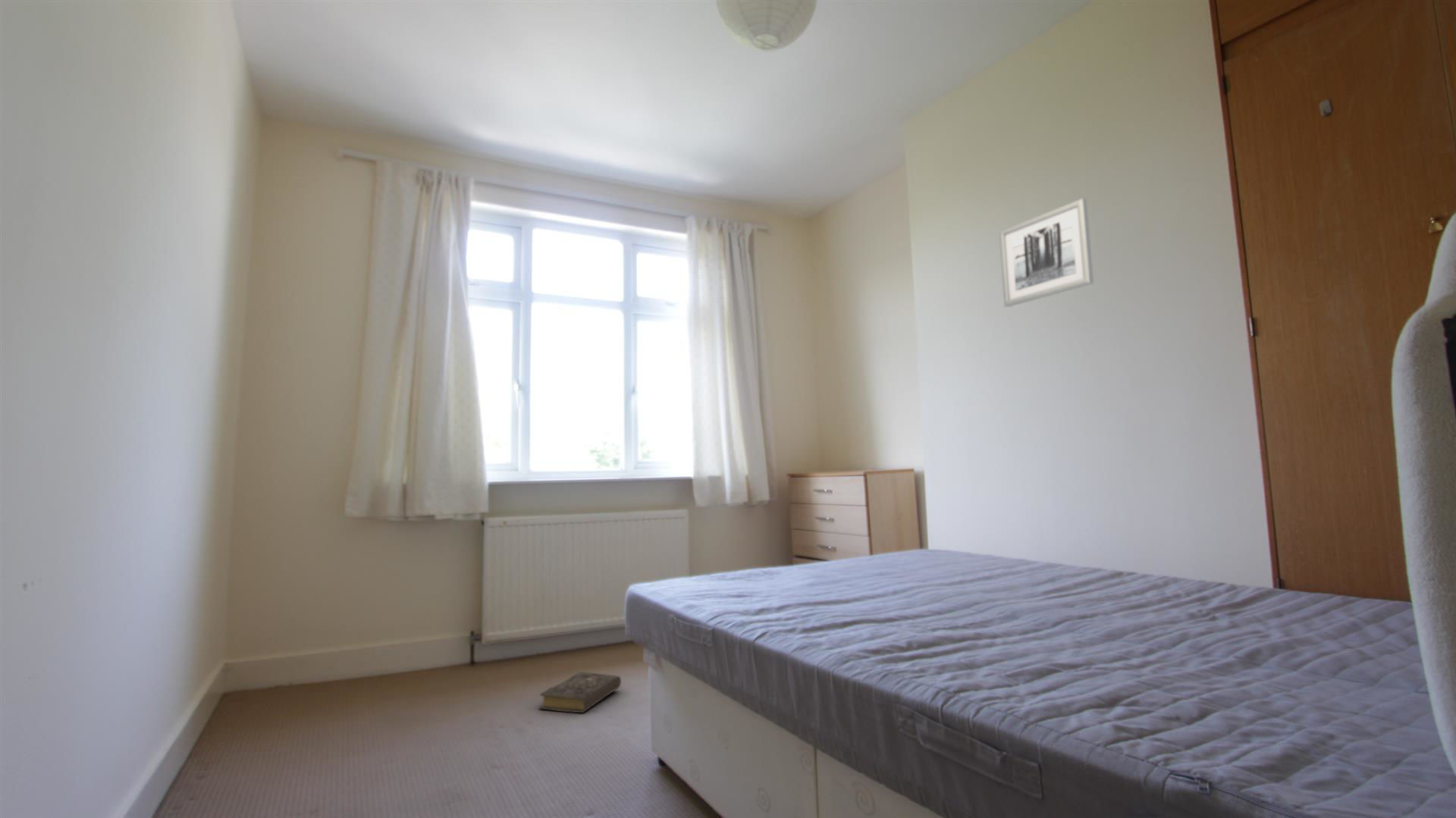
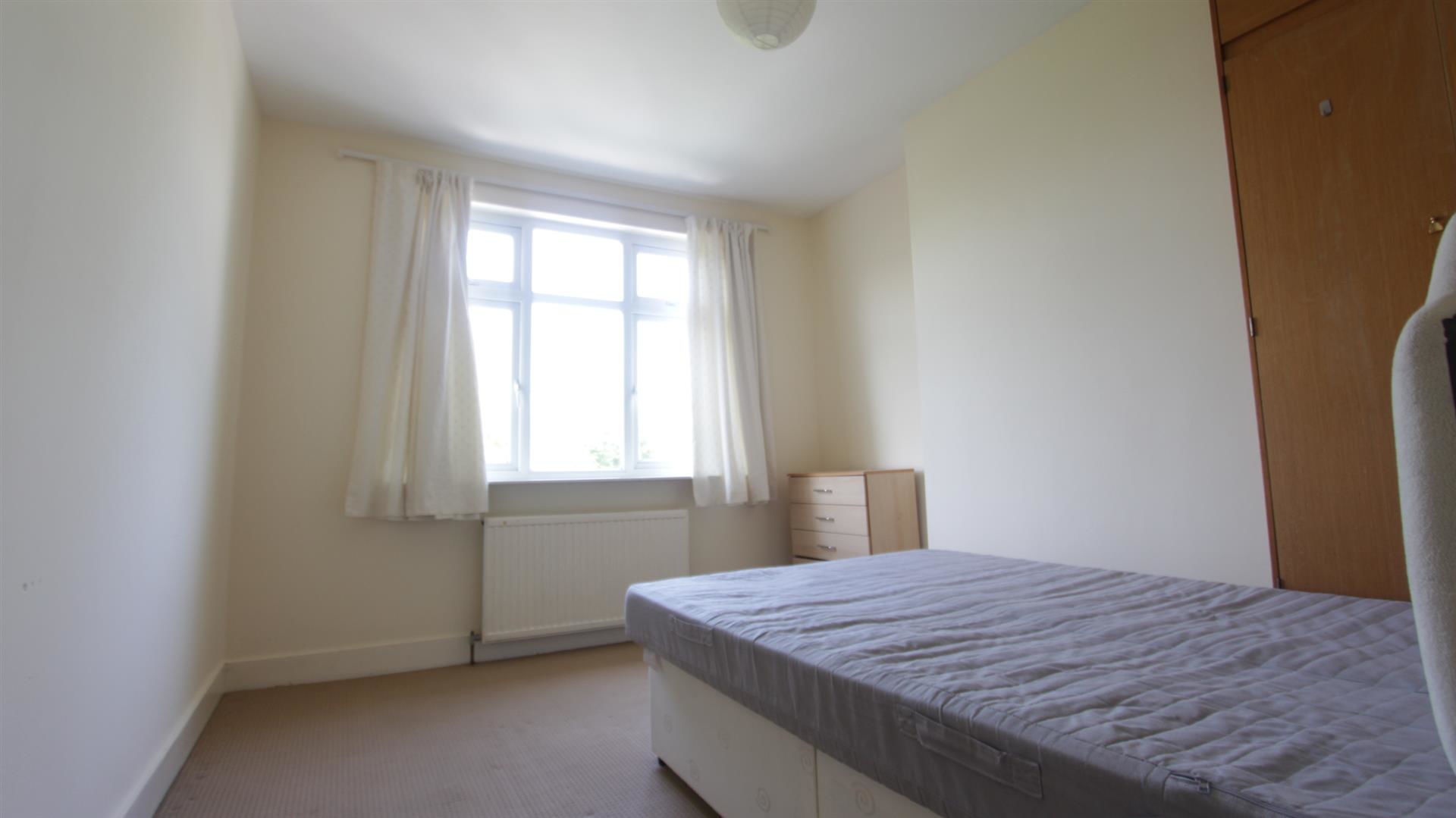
- wall art (1043, 255)
- book (581, 691)
